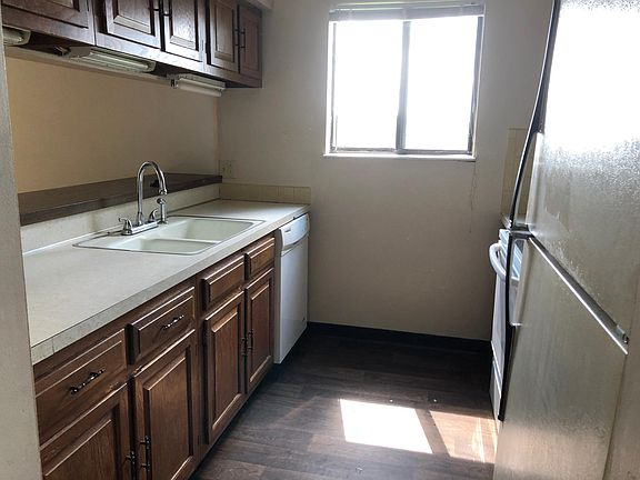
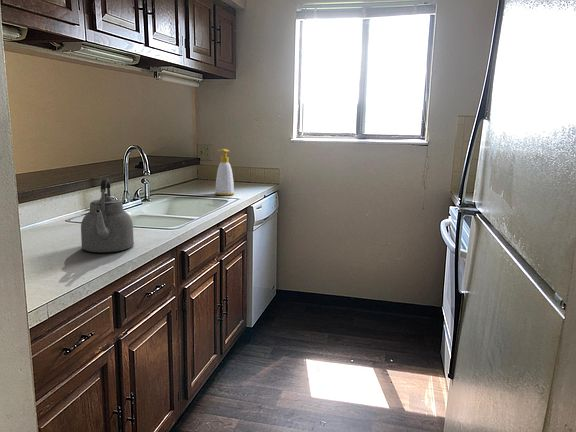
+ soap bottle (224, 171)
+ kettle (104, 215)
